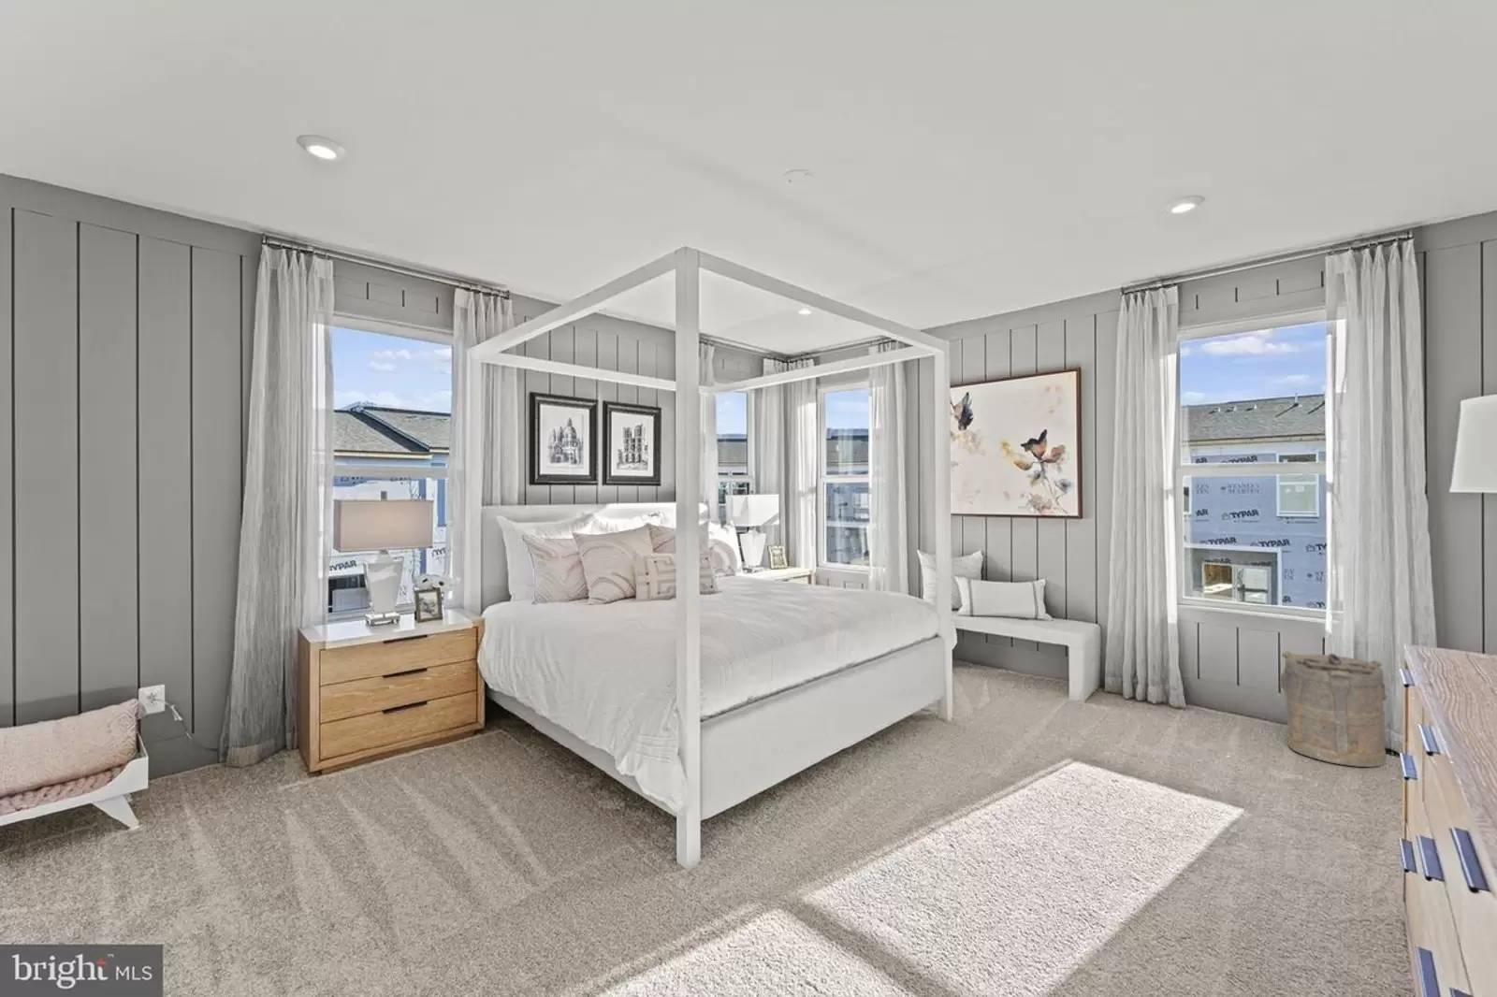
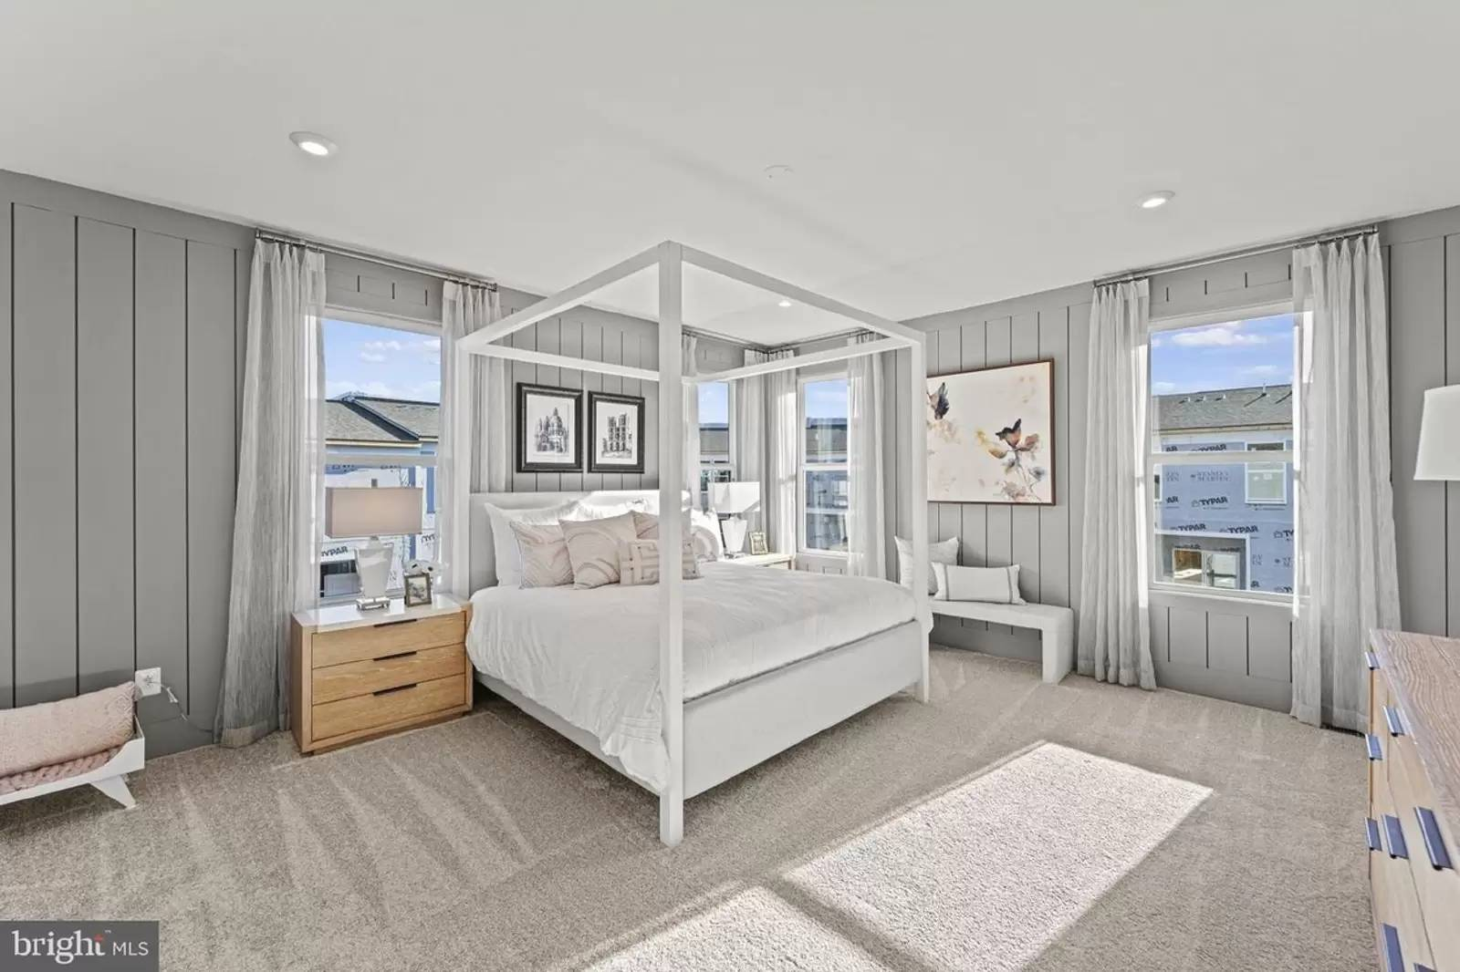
- laundry hamper (1329, 701)
